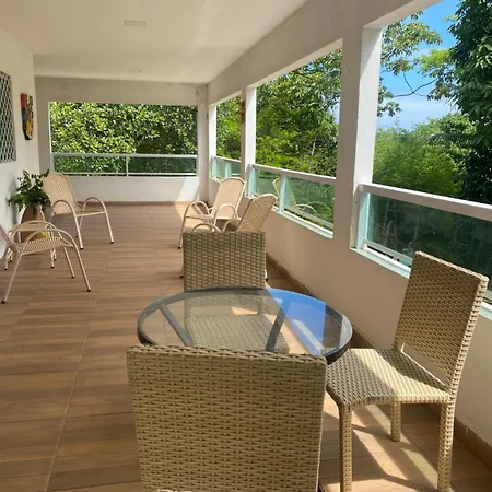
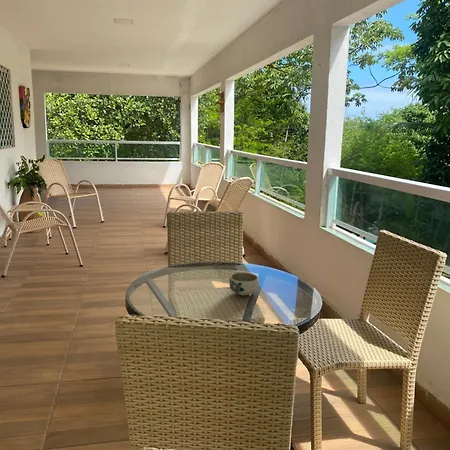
+ bowl (243, 284)
